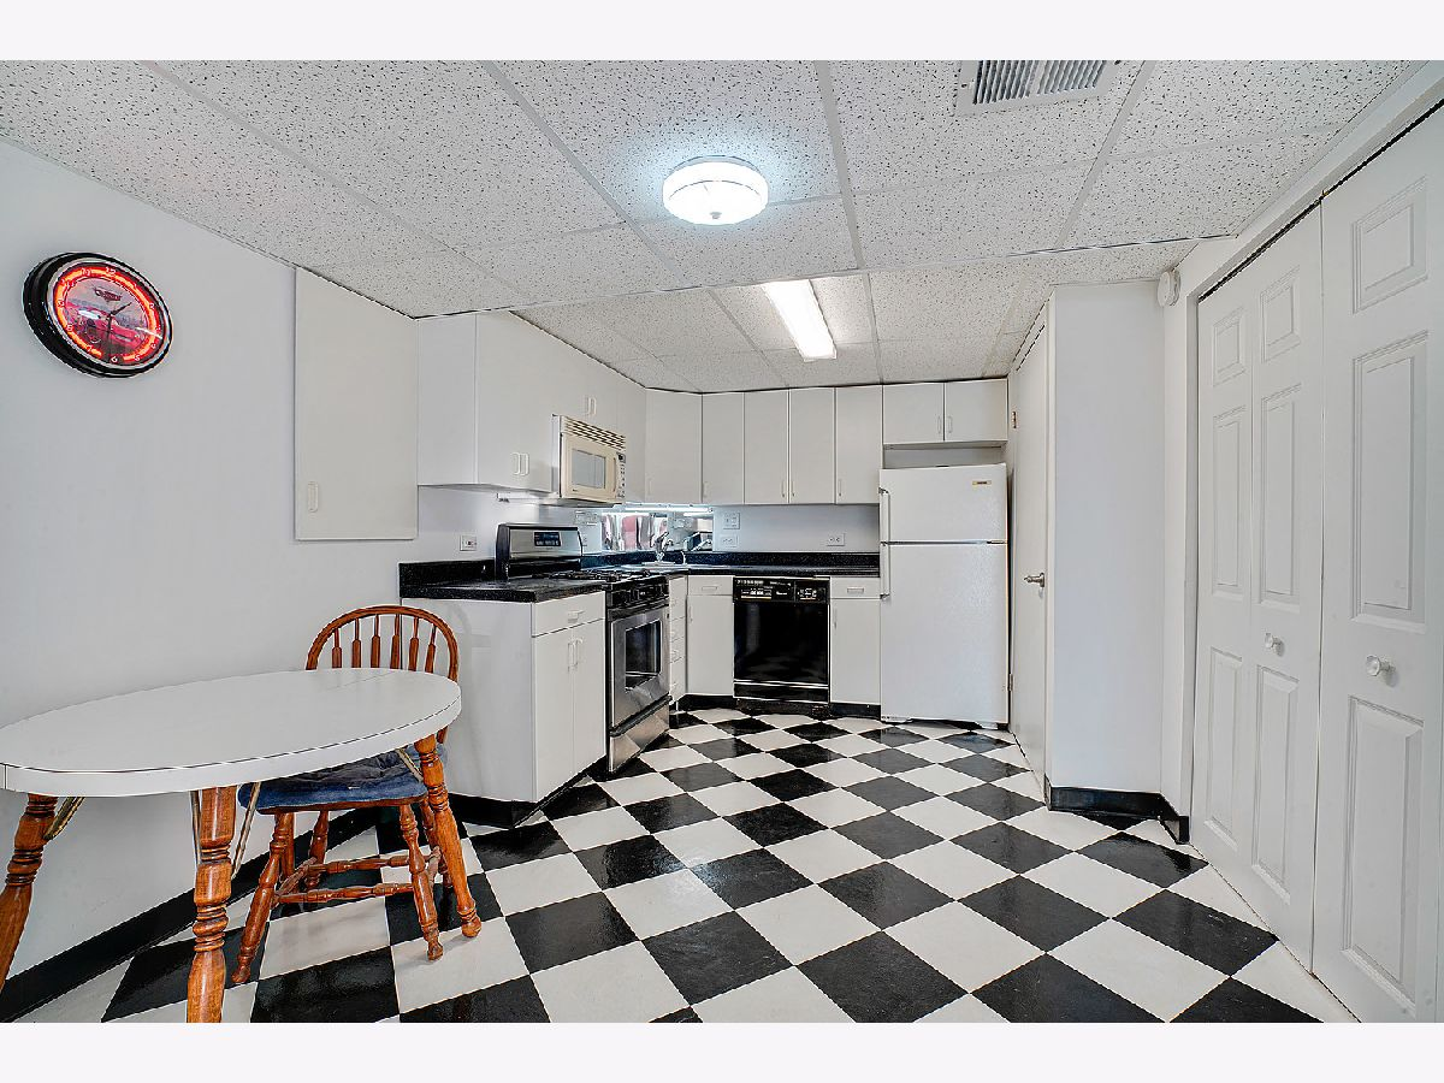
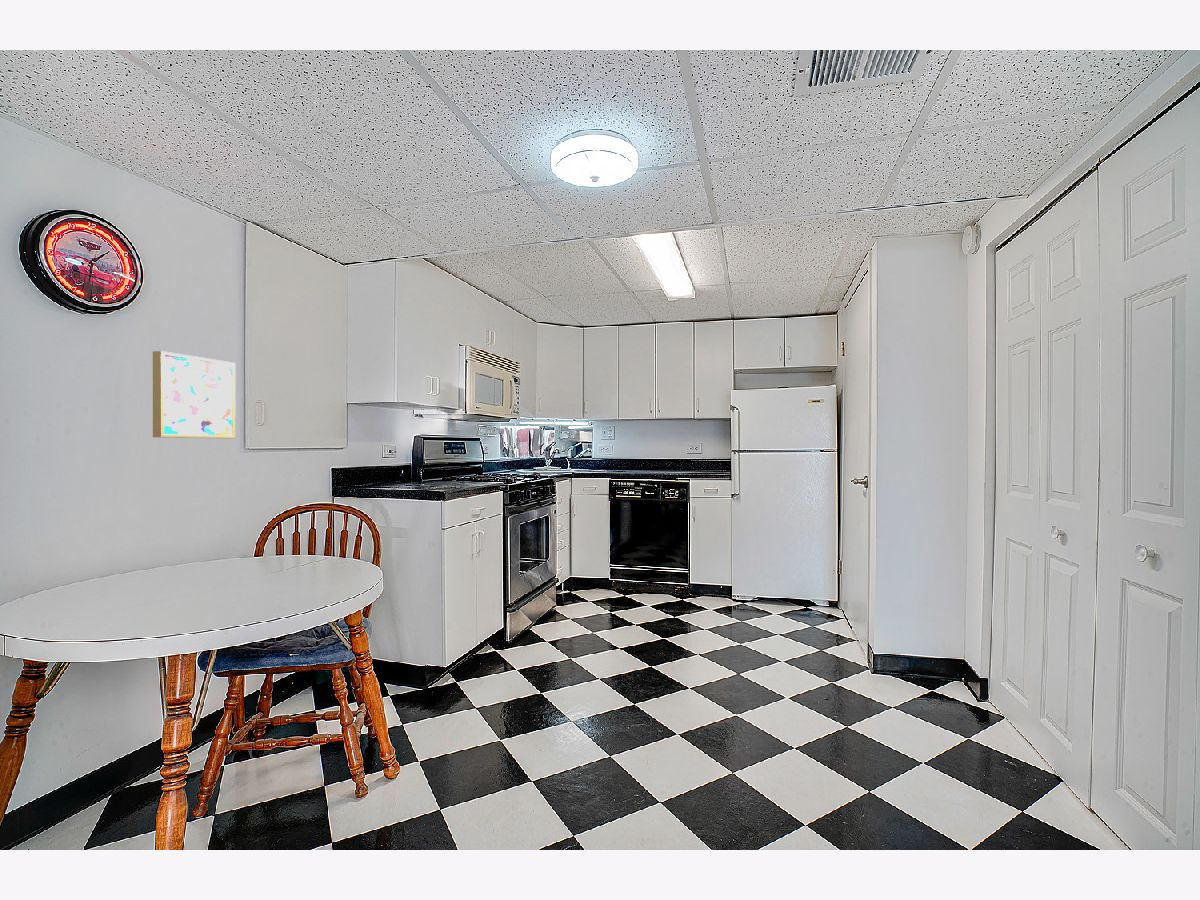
+ wall art (196, 397)
